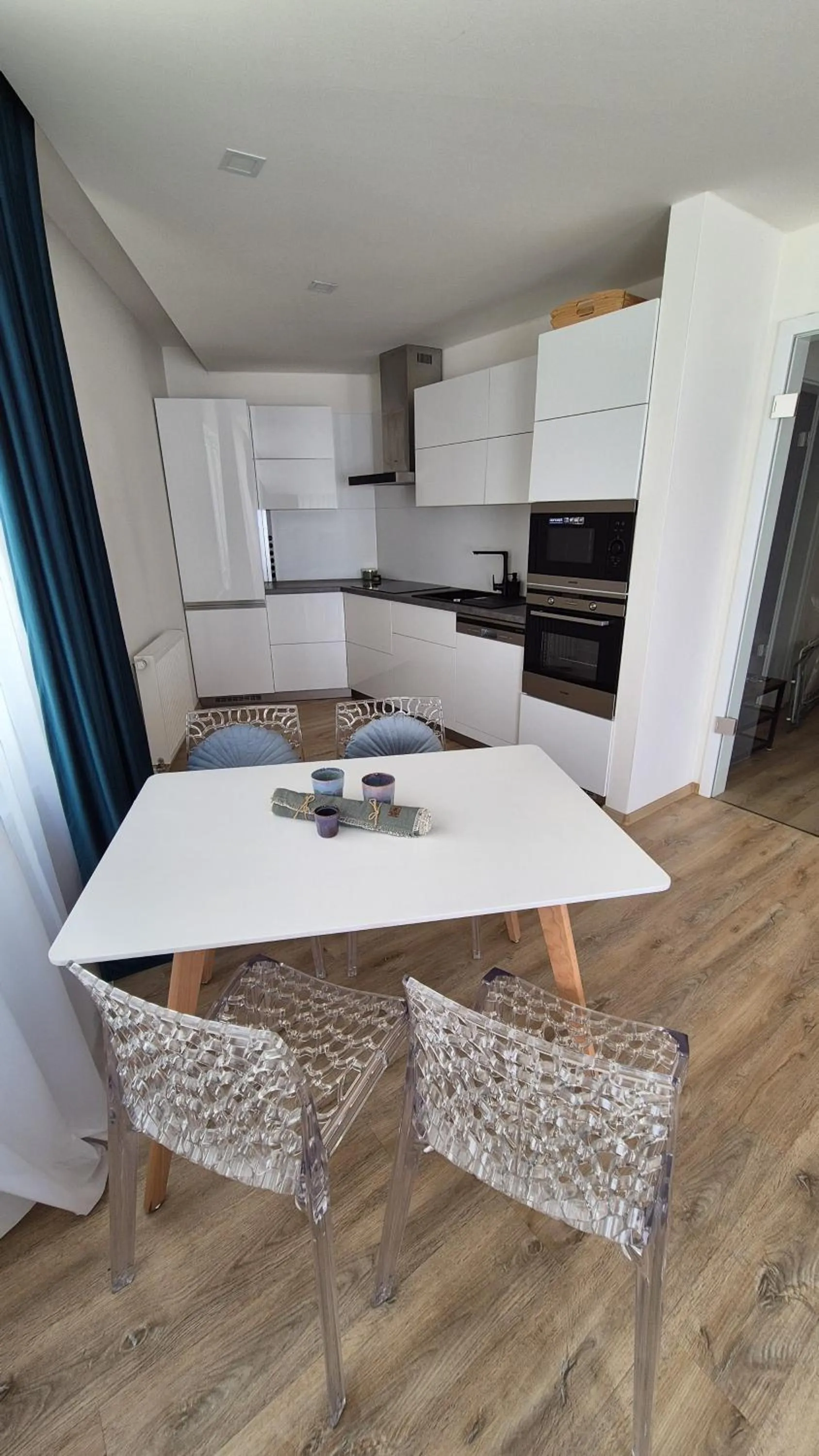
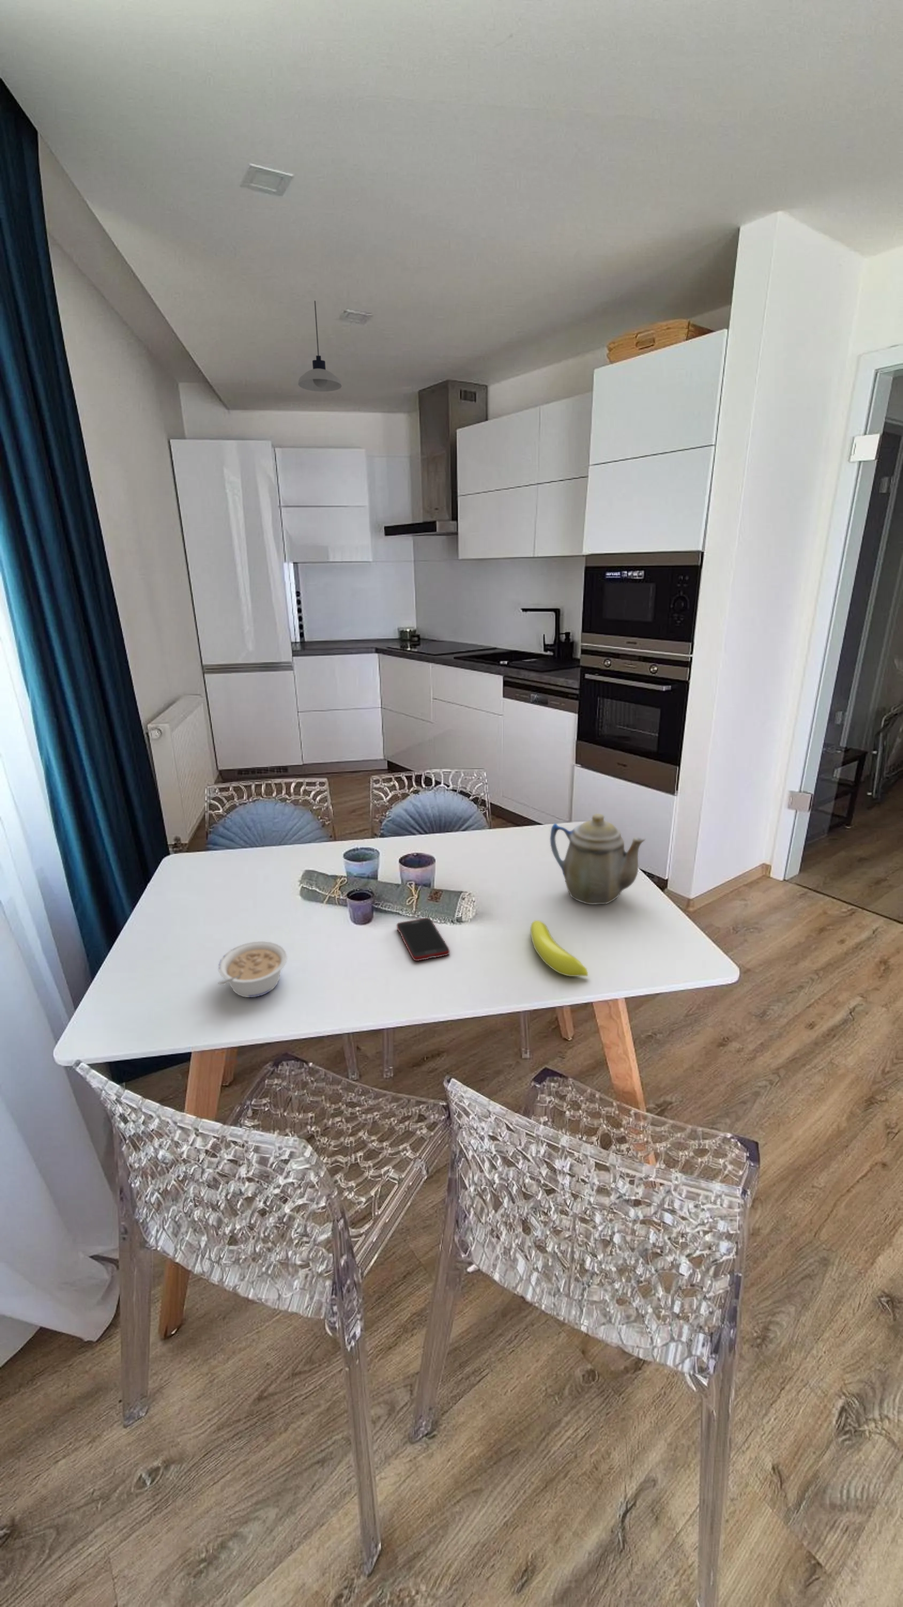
+ cell phone (422, 938)
+ legume (254, 970)
+ pendant light (318, 344)
+ teapot (595, 855)
+ banana (556, 944)
